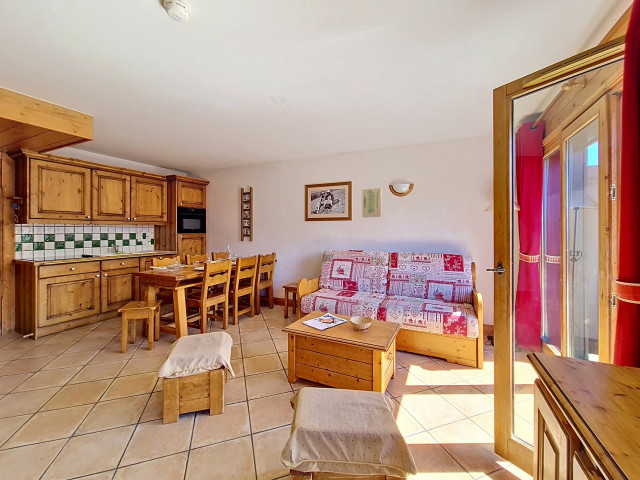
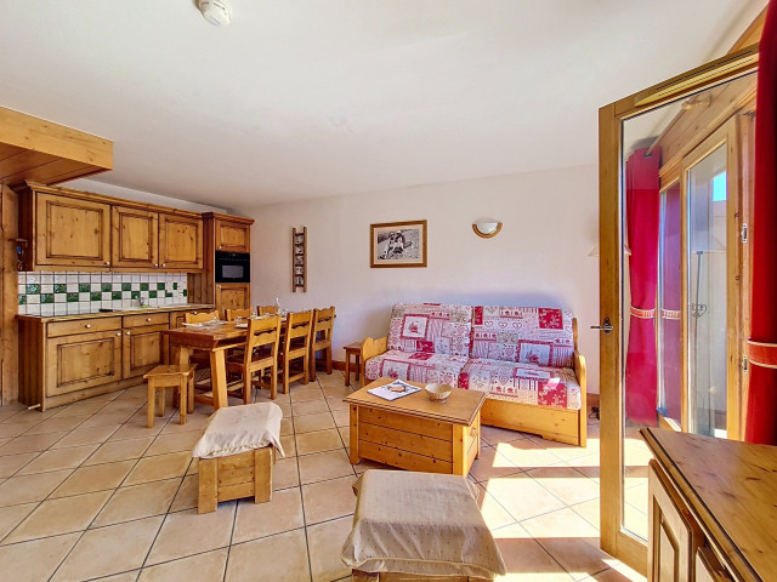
- wall art (371, 203)
